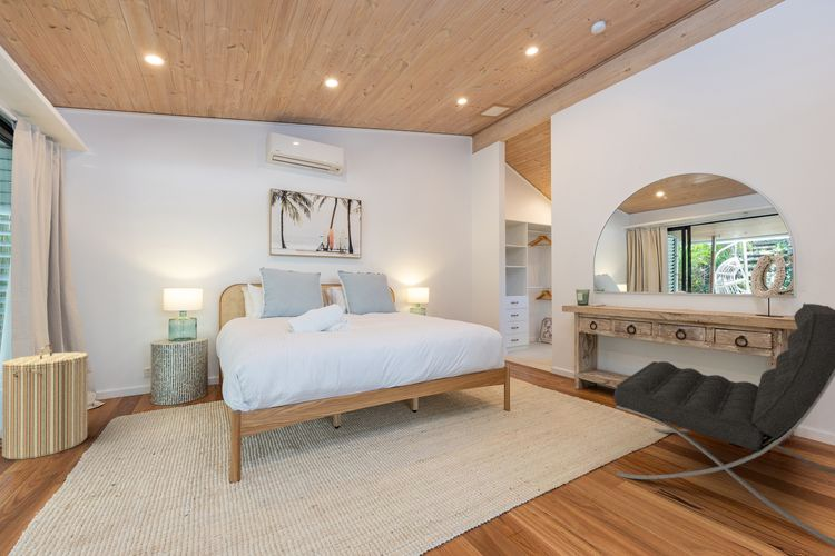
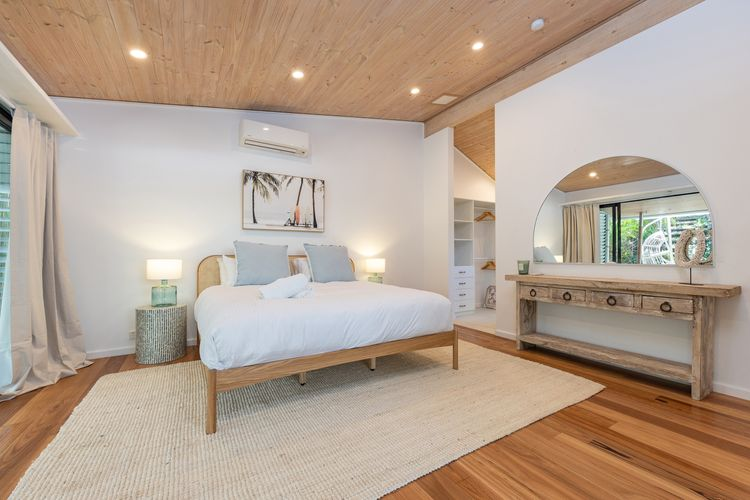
- lounge chair (723, 388)
- laundry hamper (47, 395)
